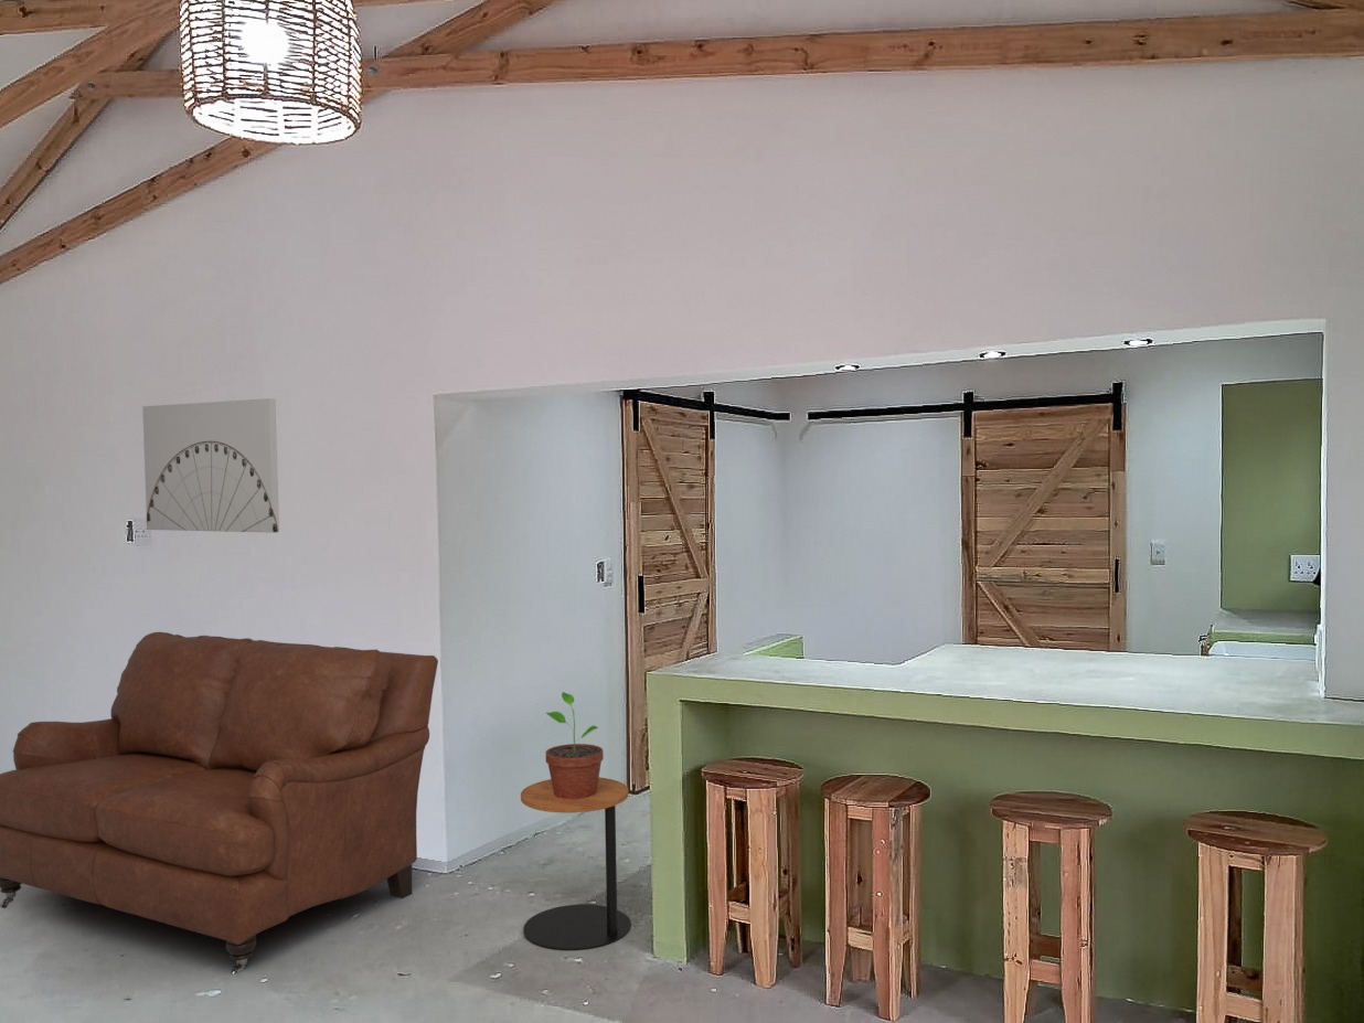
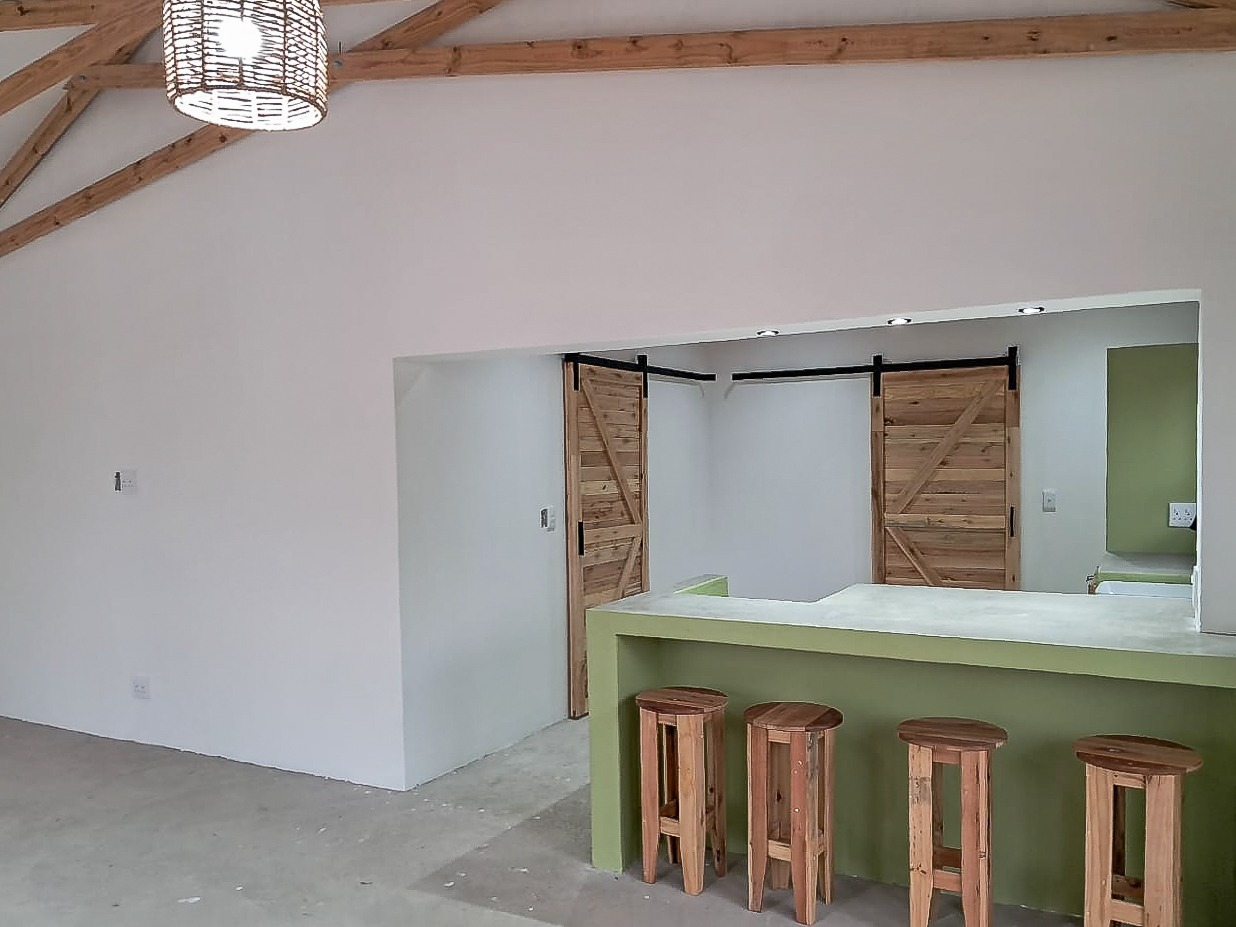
- potted plant (574, 743)
- side table (606, 860)
- wall art (207, 467)
- sofa (216, 770)
